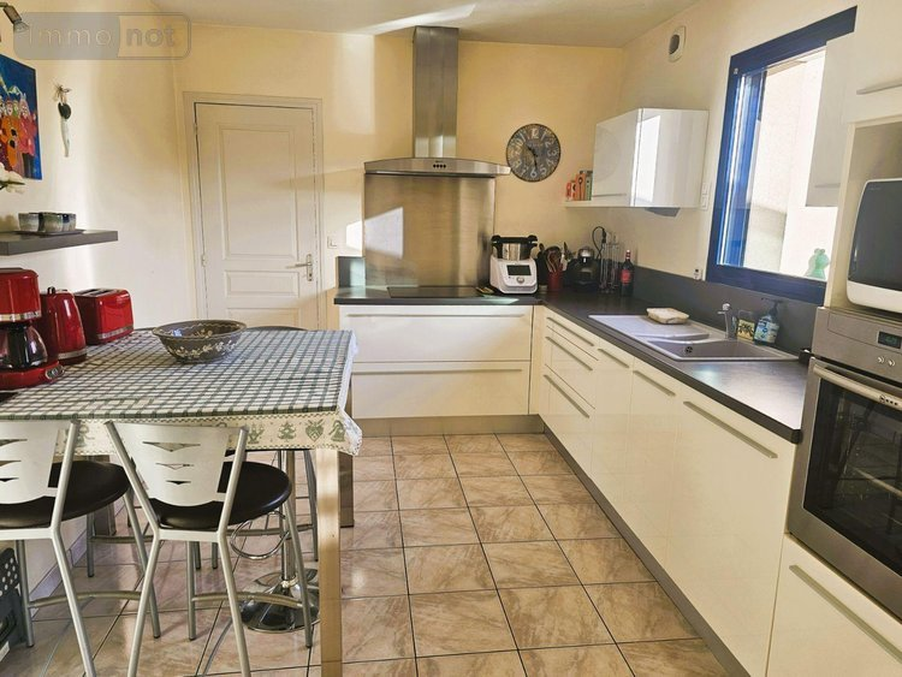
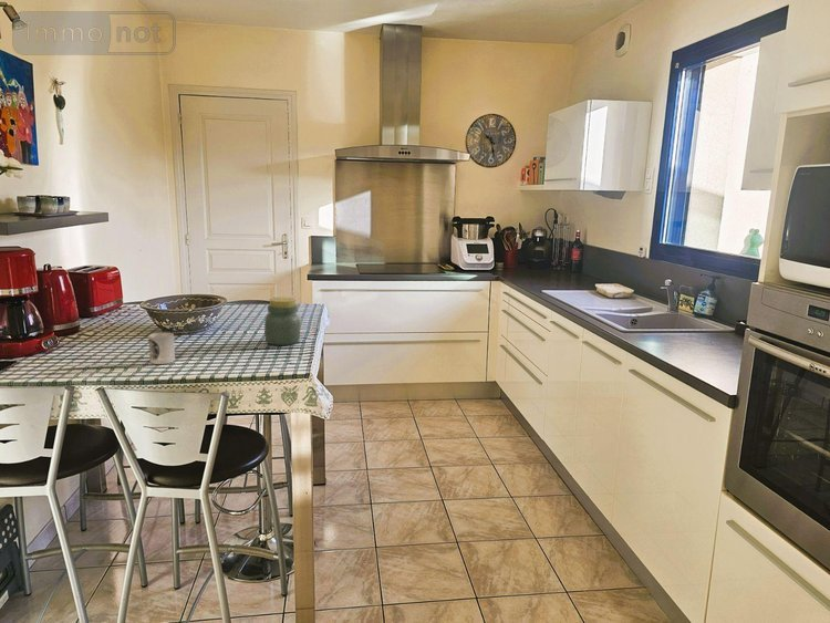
+ jar (282, 320)
+ cup (158, 346)
